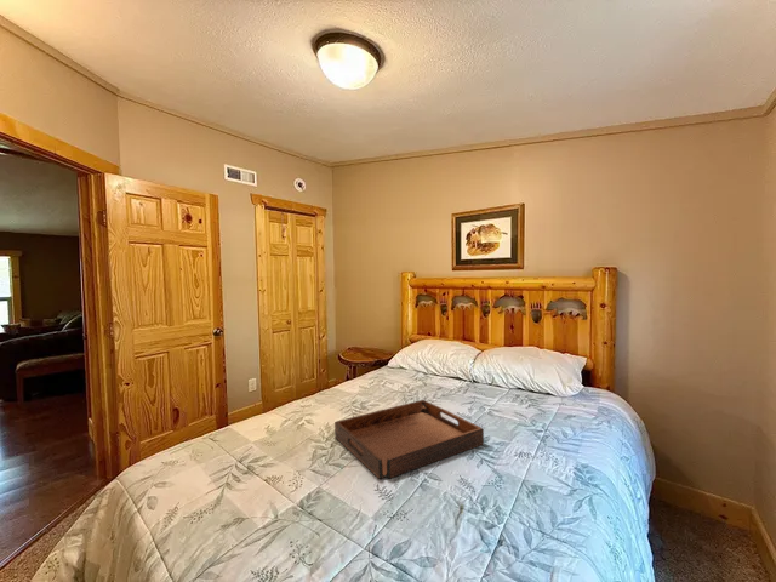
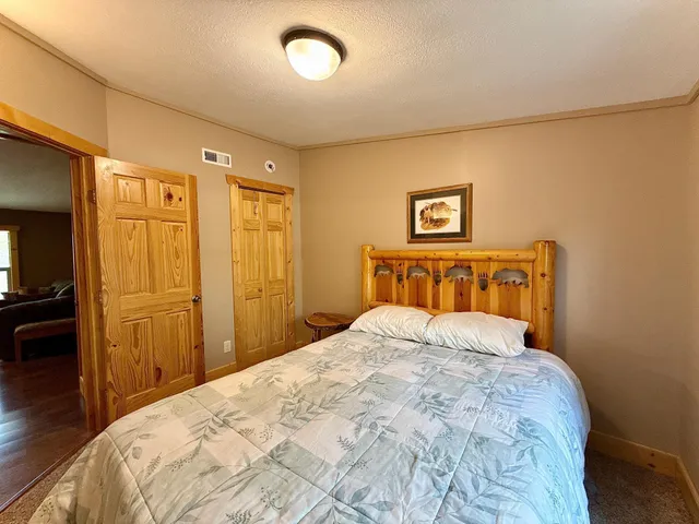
- serving tray (406, 432)
